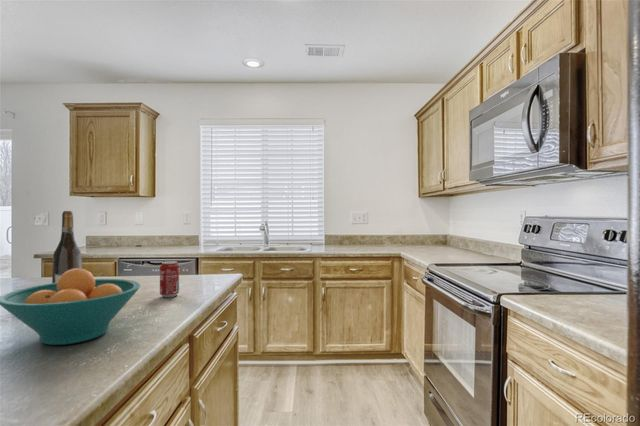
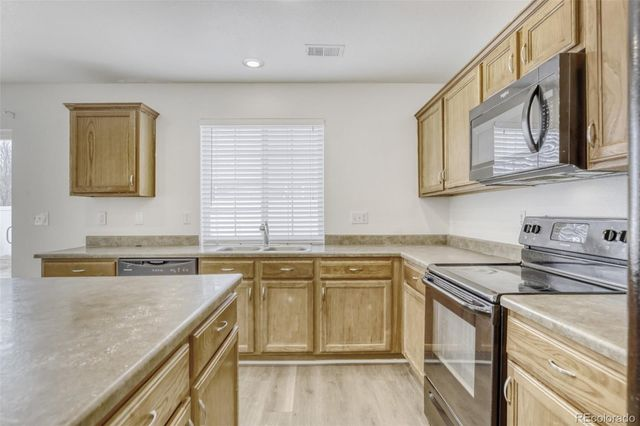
- fruit bowl (75, 302)
- beverage can (169, 278)
- wine bottle (67, 255)
